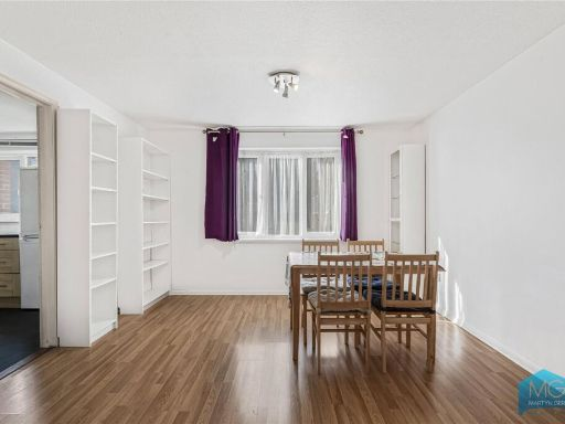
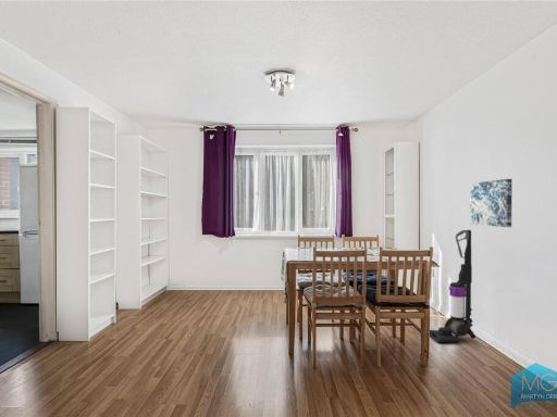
+ wall art (488, 203)
+ vacuum cleaner (454, 283)
